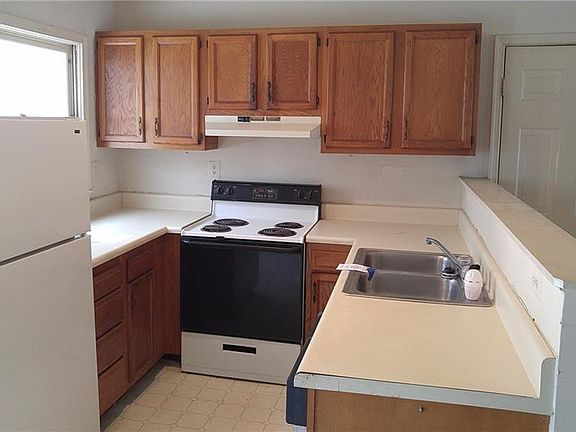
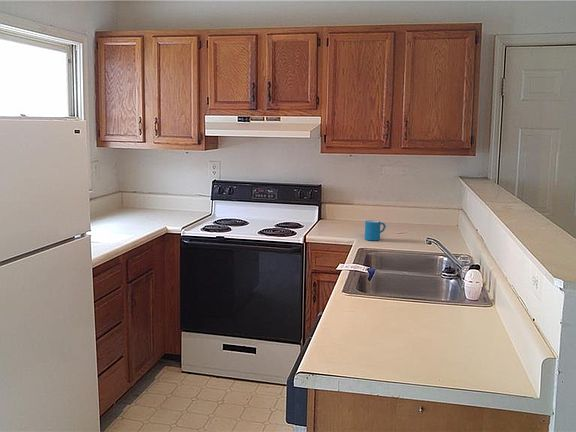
+ mug (375, 230)
